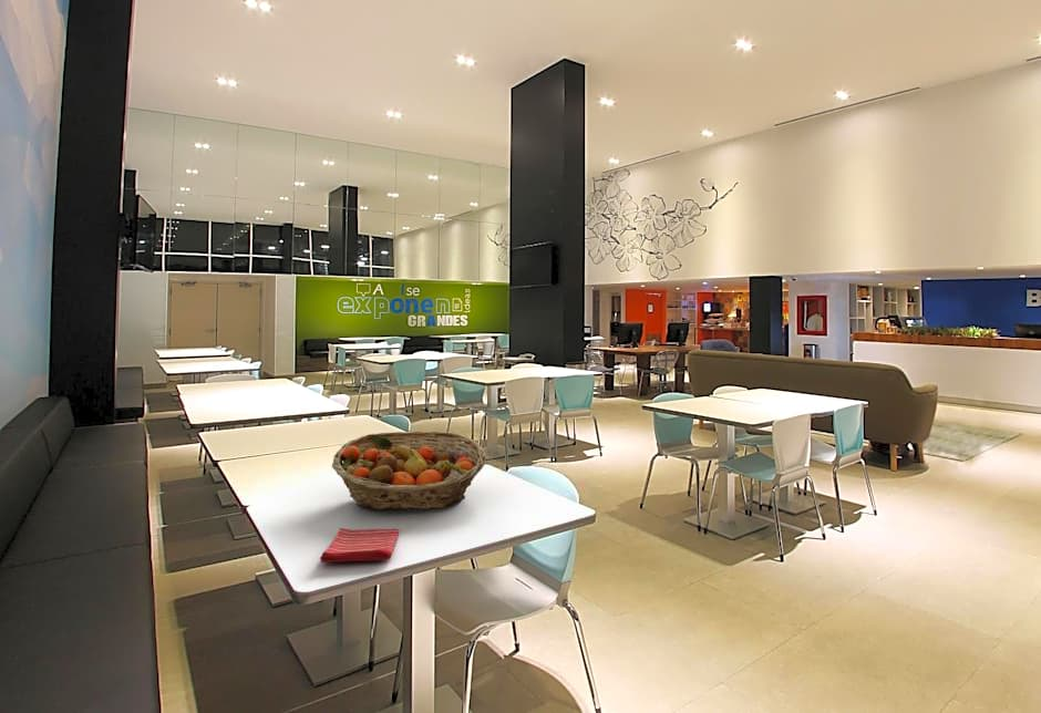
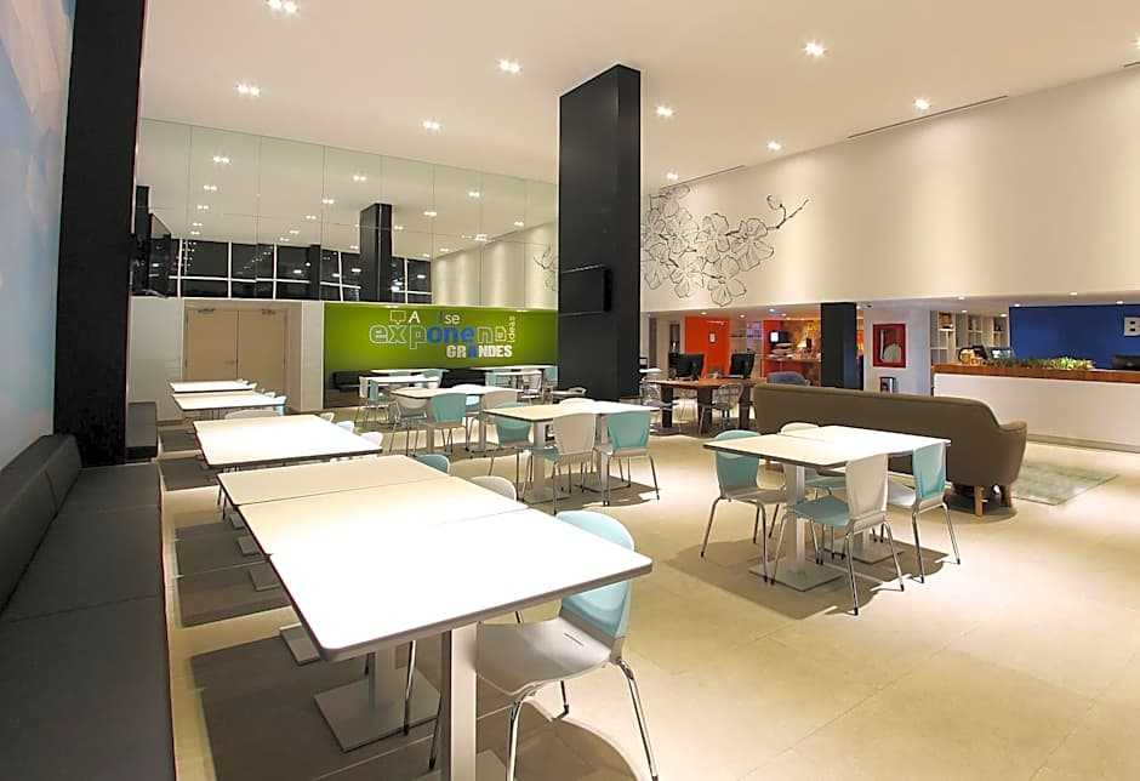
- fruit basket (410, 467)
- dish towel (362, 541)
